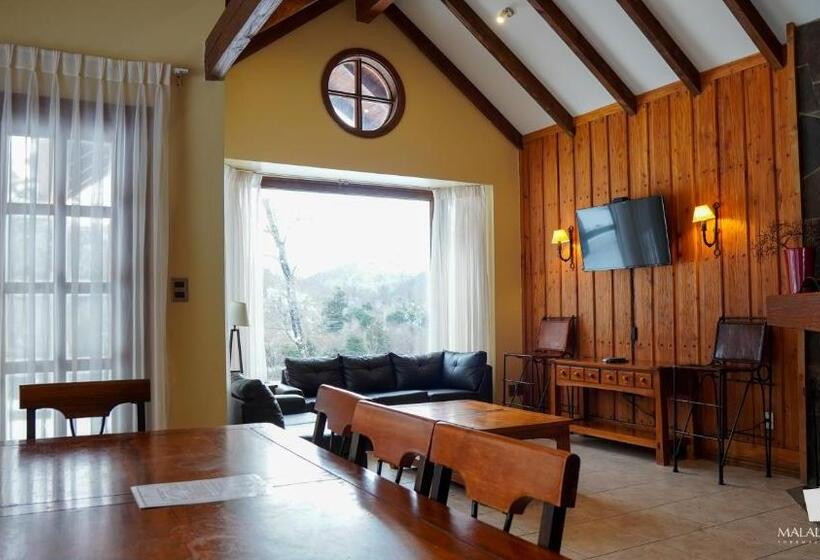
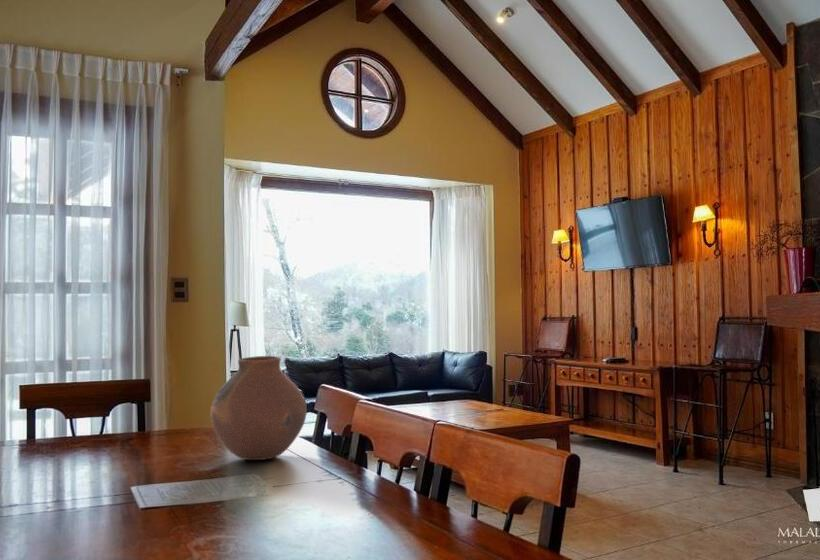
+ vase (259, 407)
